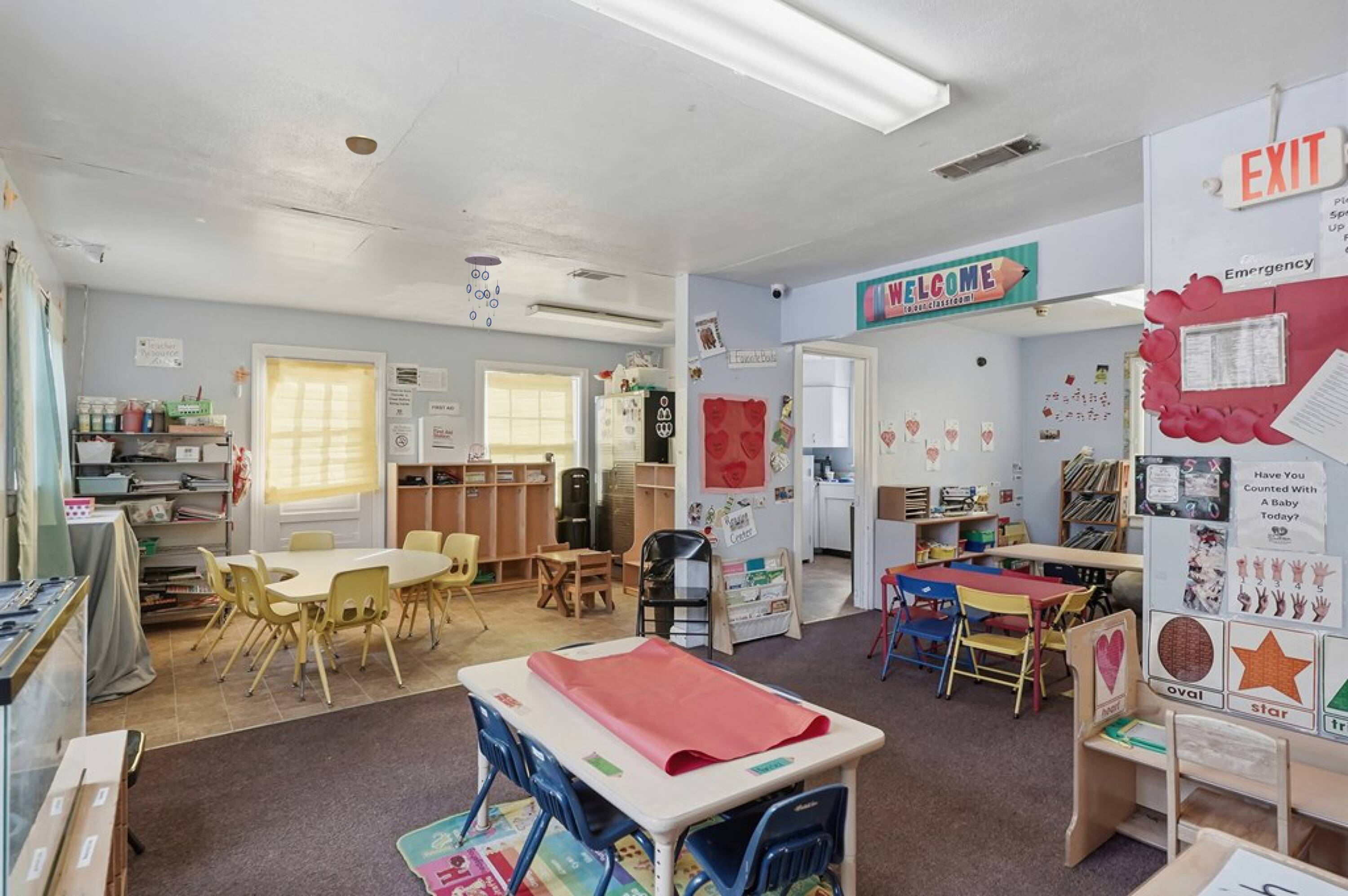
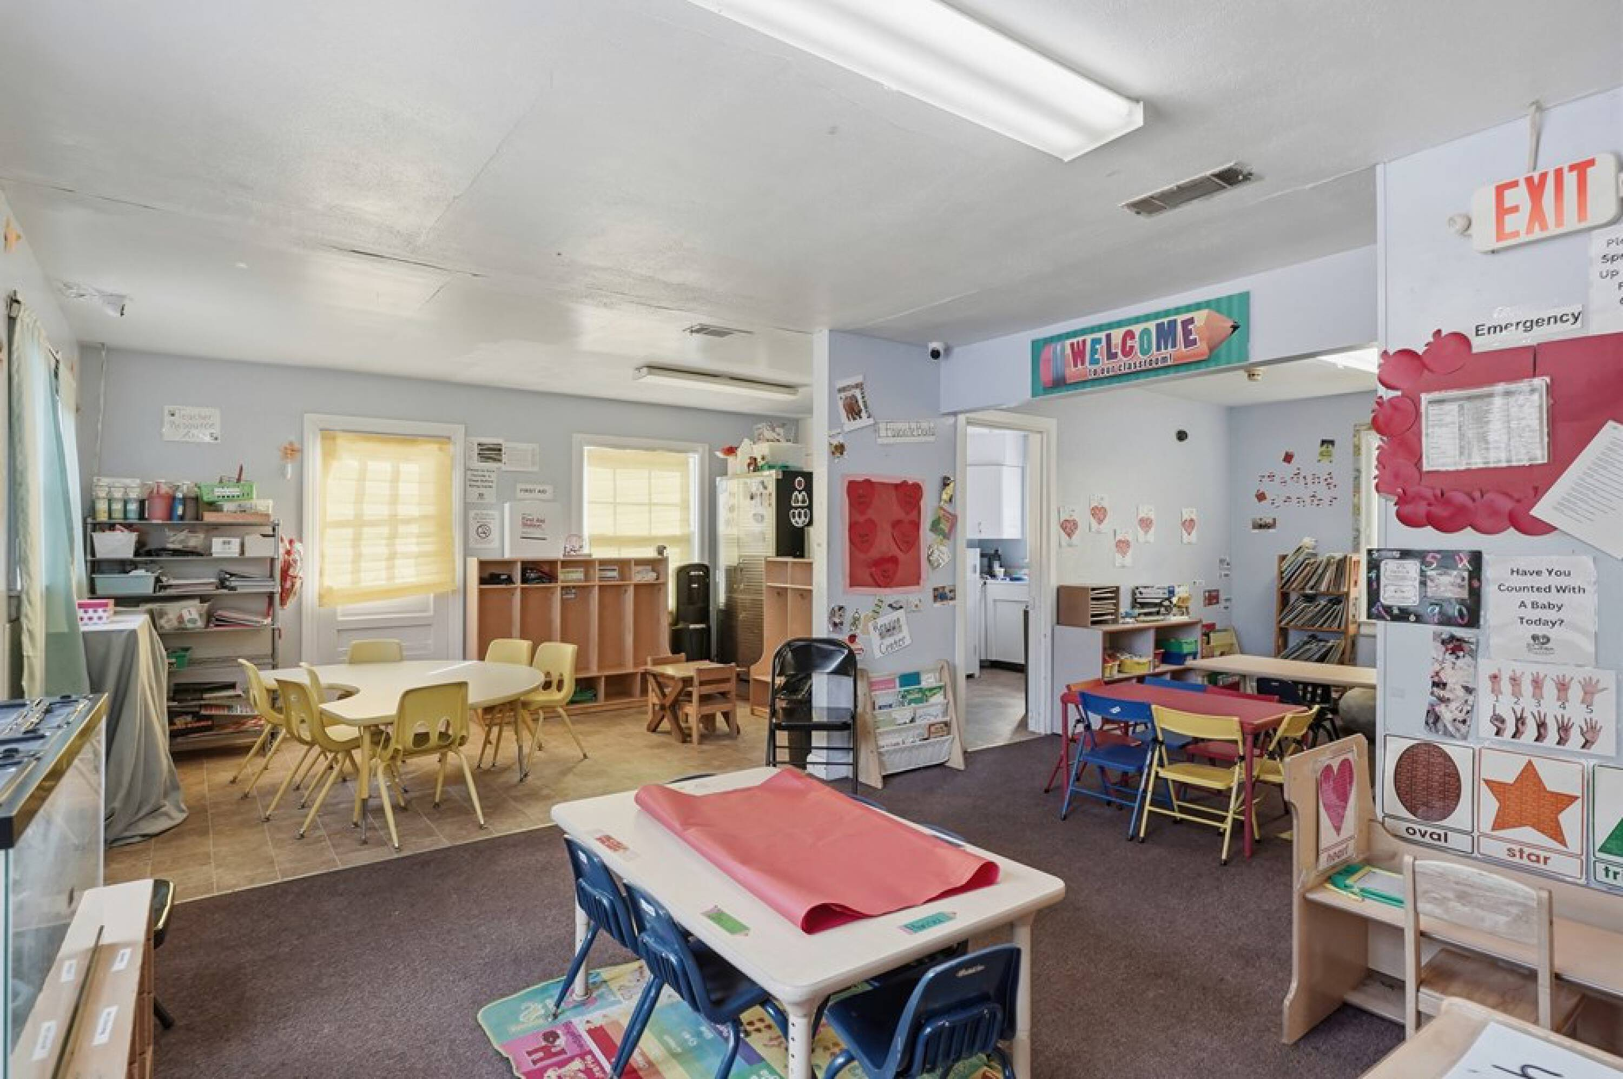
- smoke detector (361, 145)
- ceiling mobile (483, 296)
